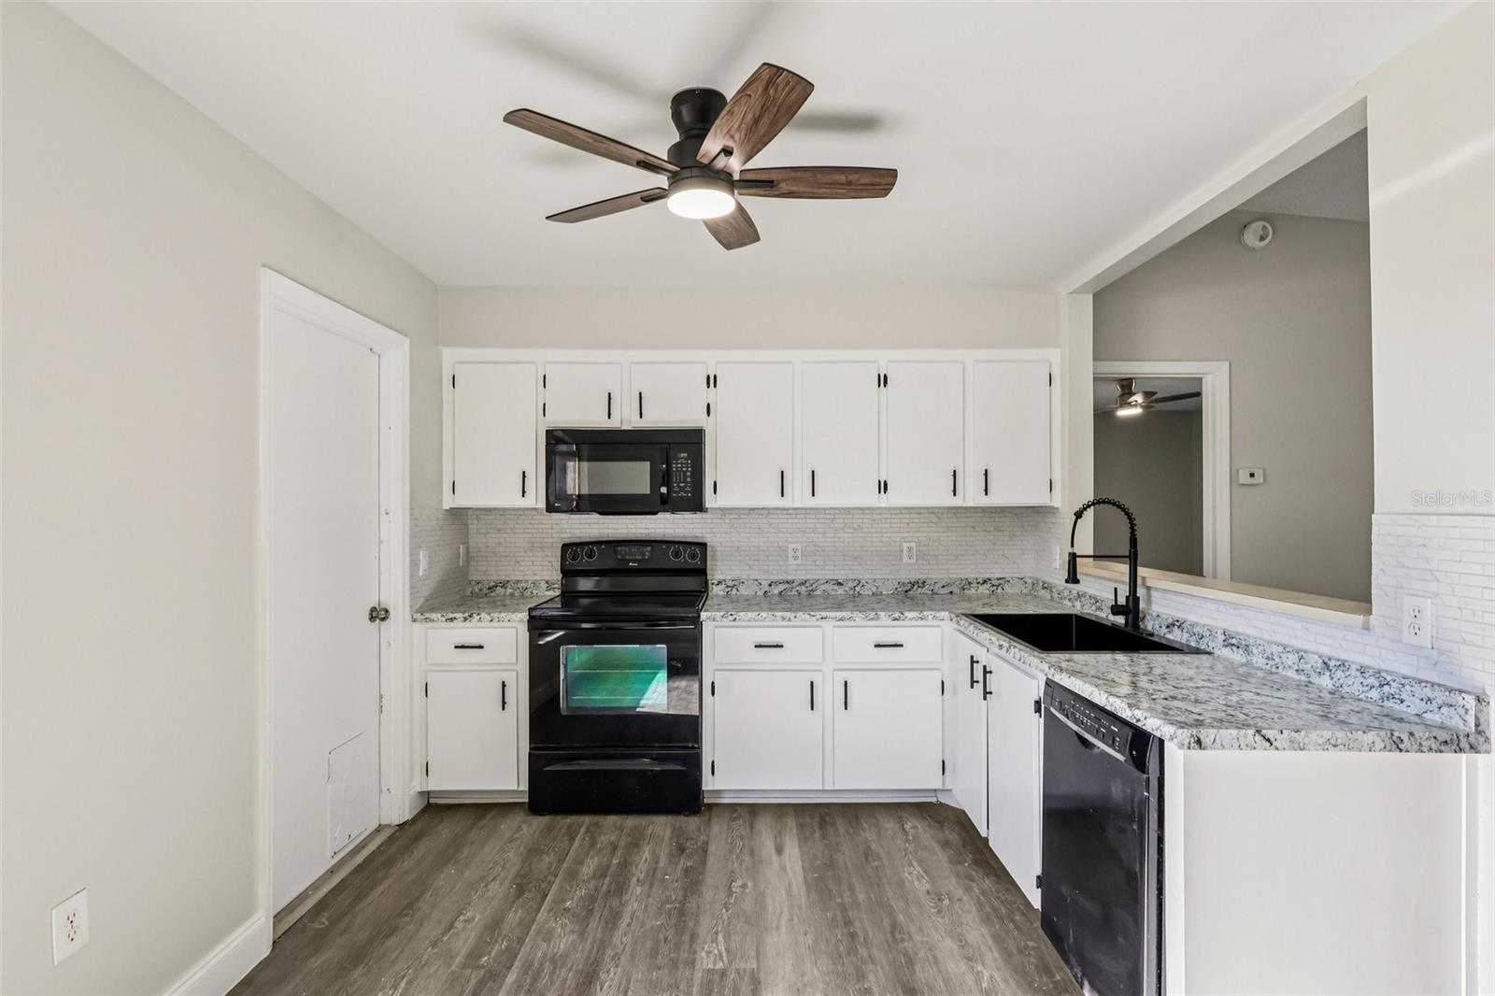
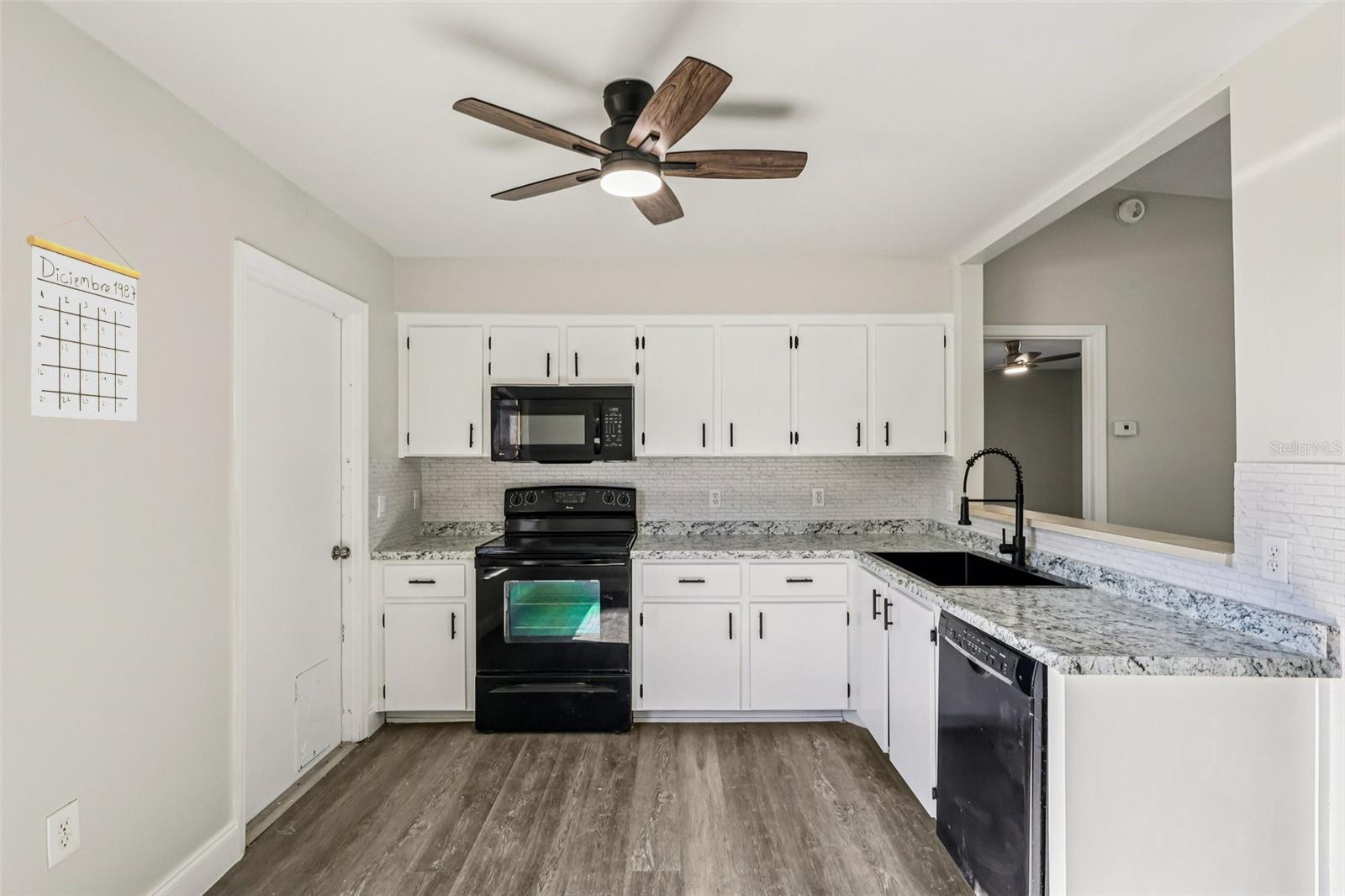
+ calendar (88, 317)
